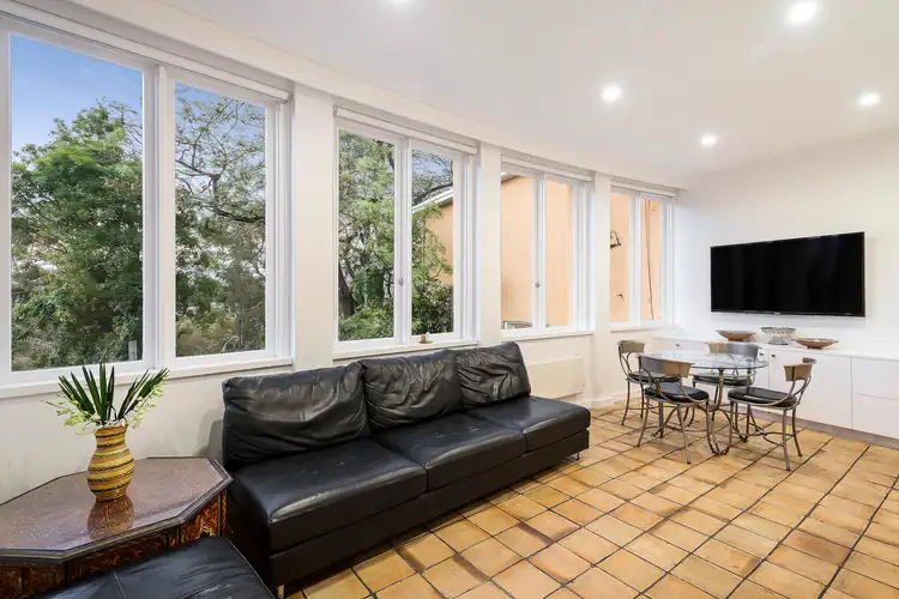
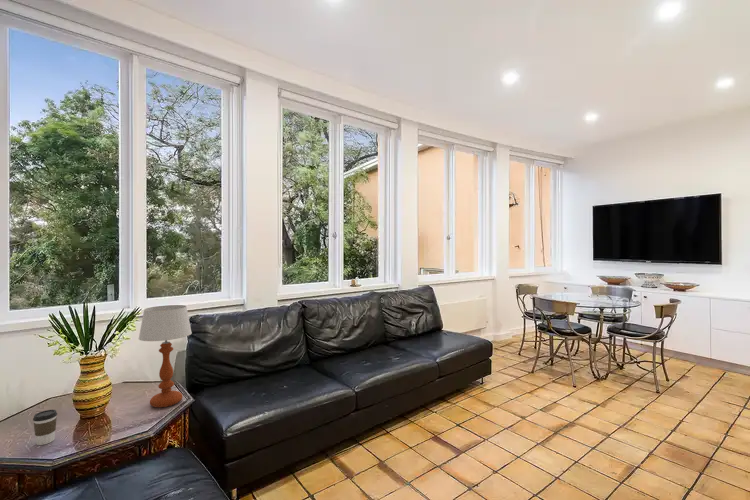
+ coffee cup (45, 427)
+ table lamp (166, 355)
